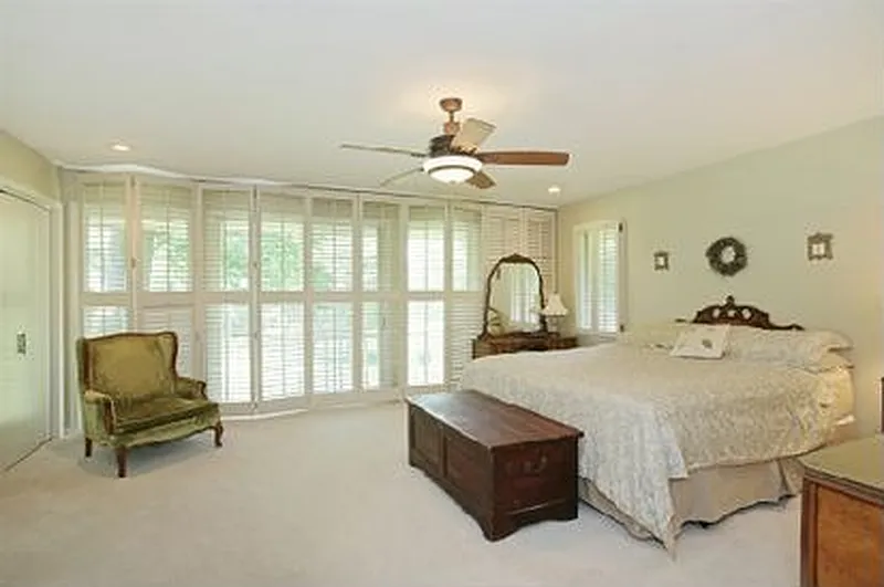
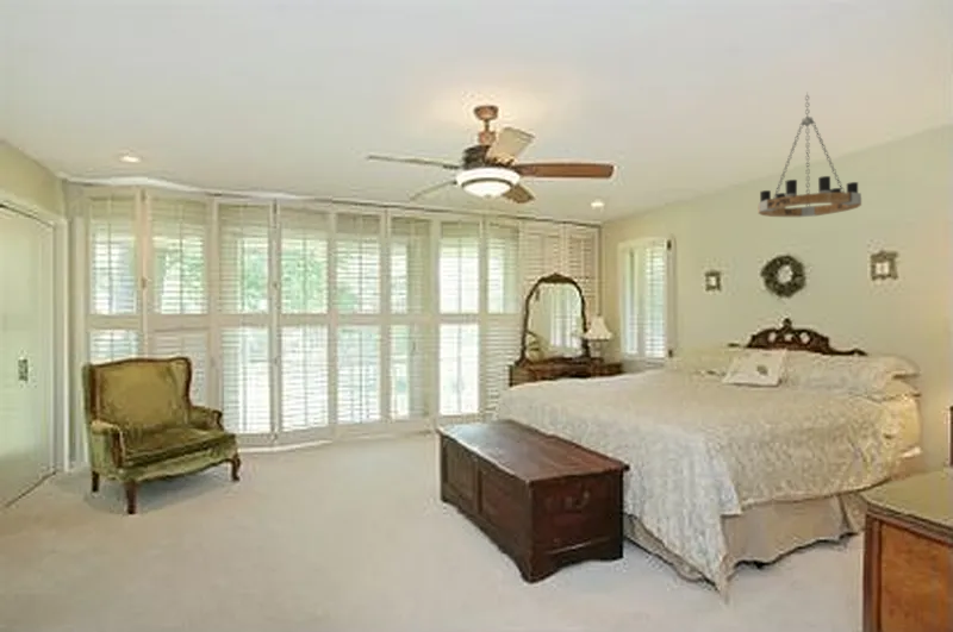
+ chandelier (805, 151)
